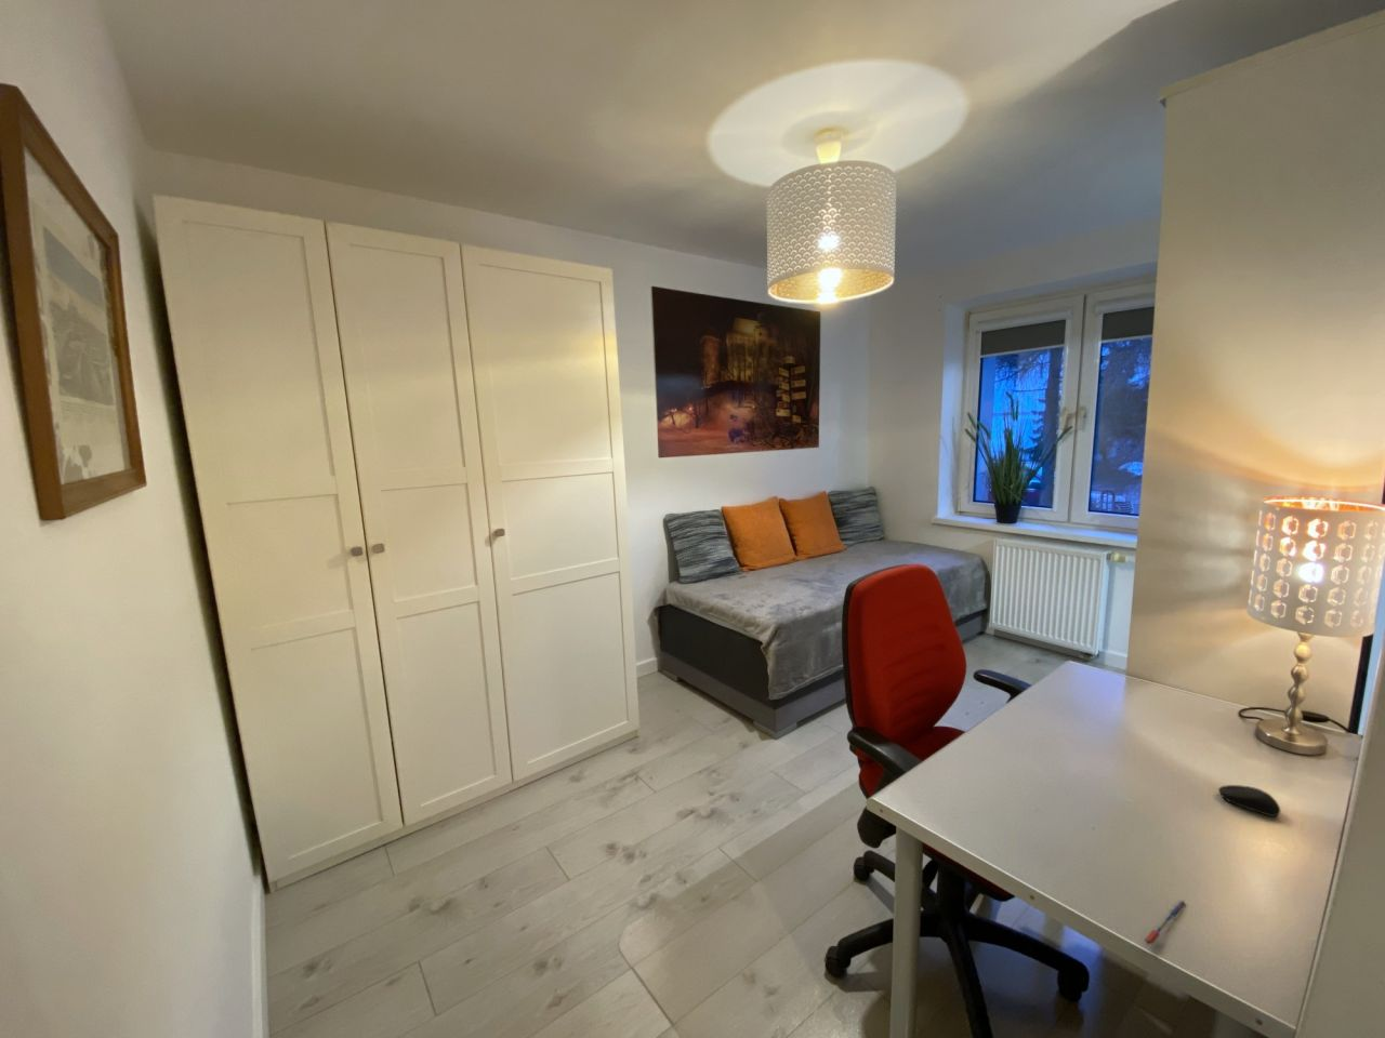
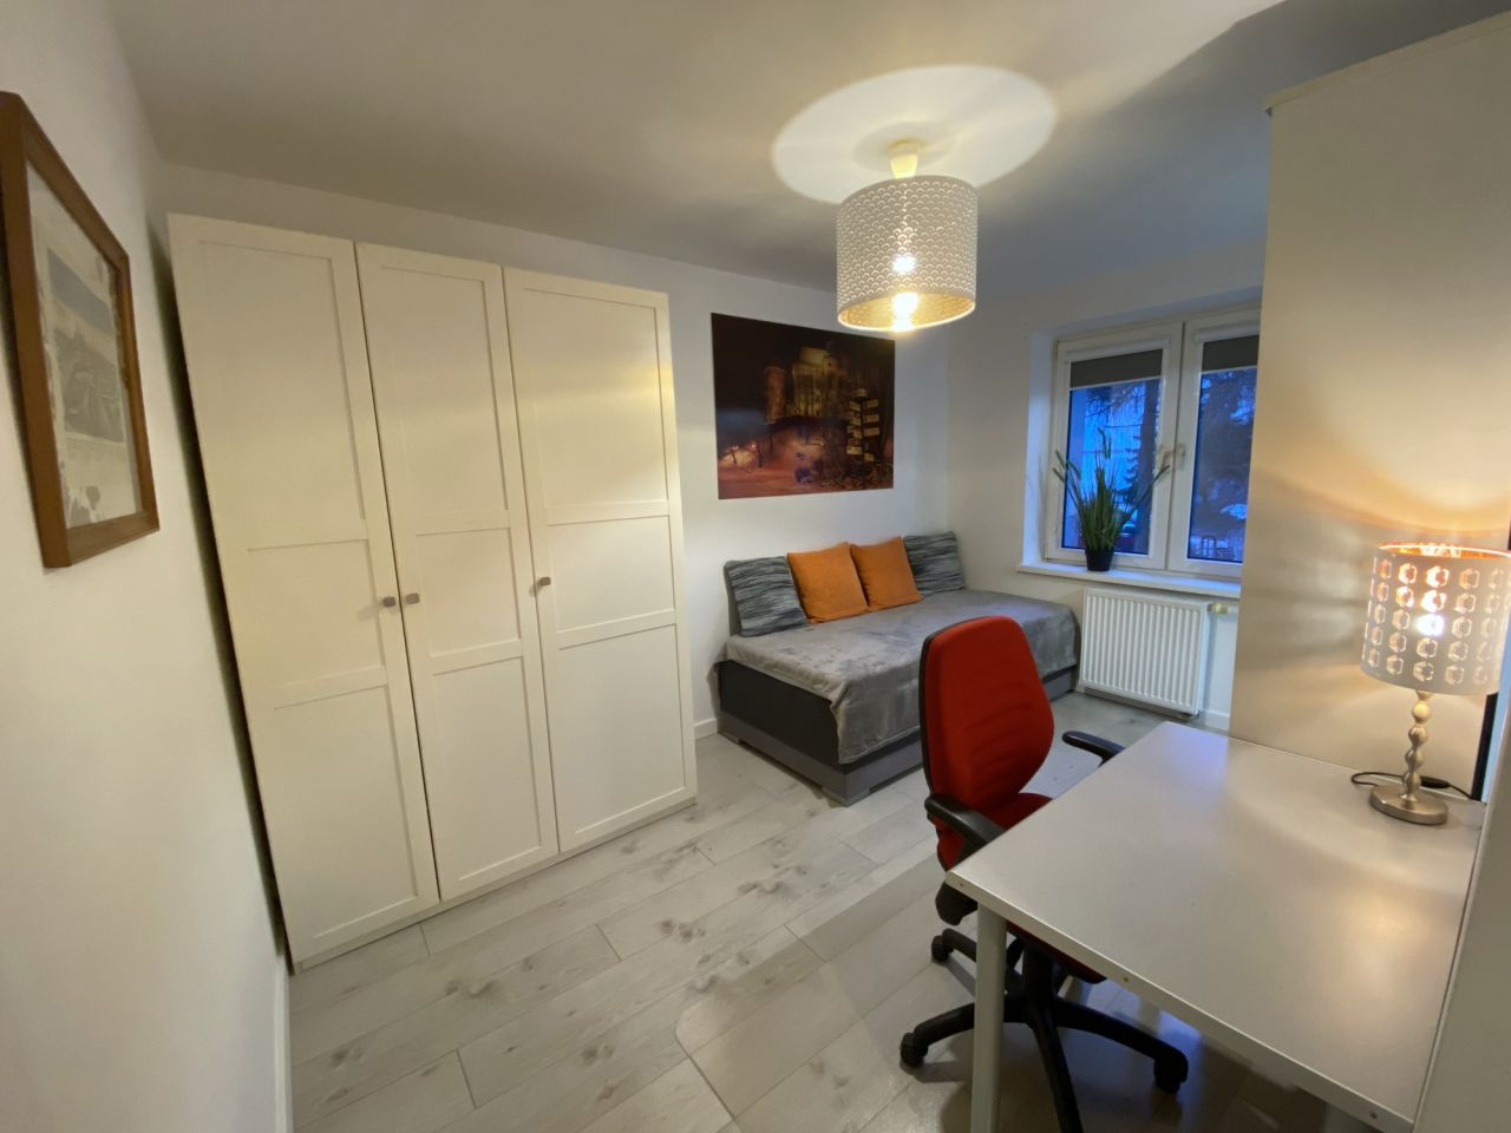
- pen (1167, 919)
- computer mouse (1249, 796)
